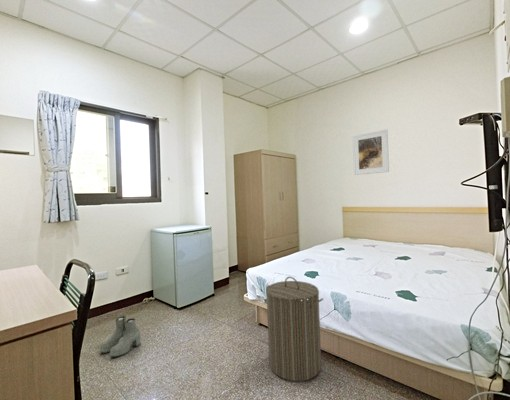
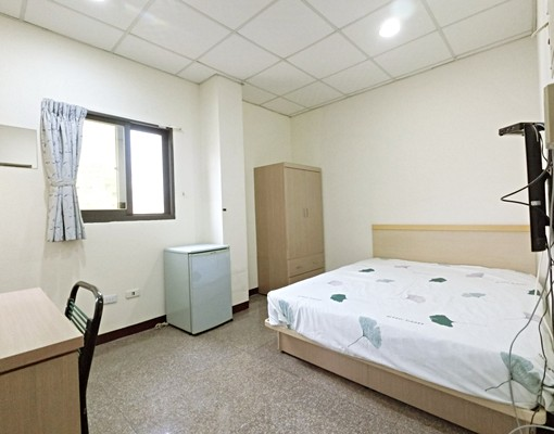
- boots (120, 334)
- laundry hamper (293, 320)
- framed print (370, 153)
